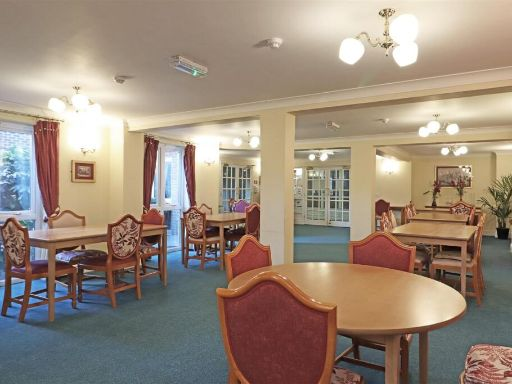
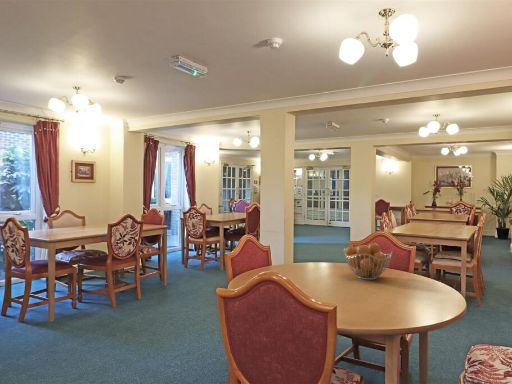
+ fruit basket (367, 260)
